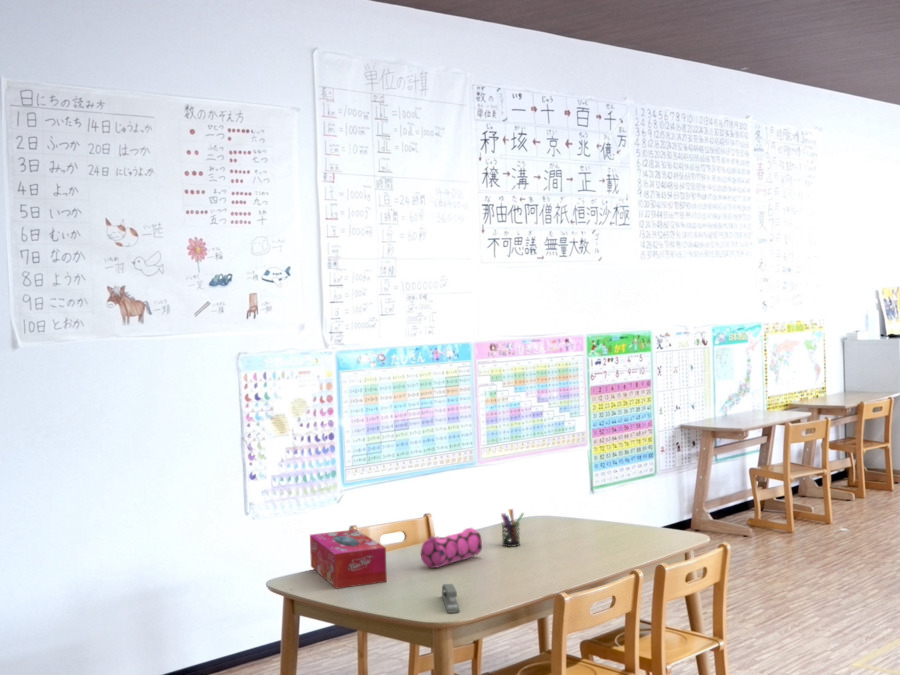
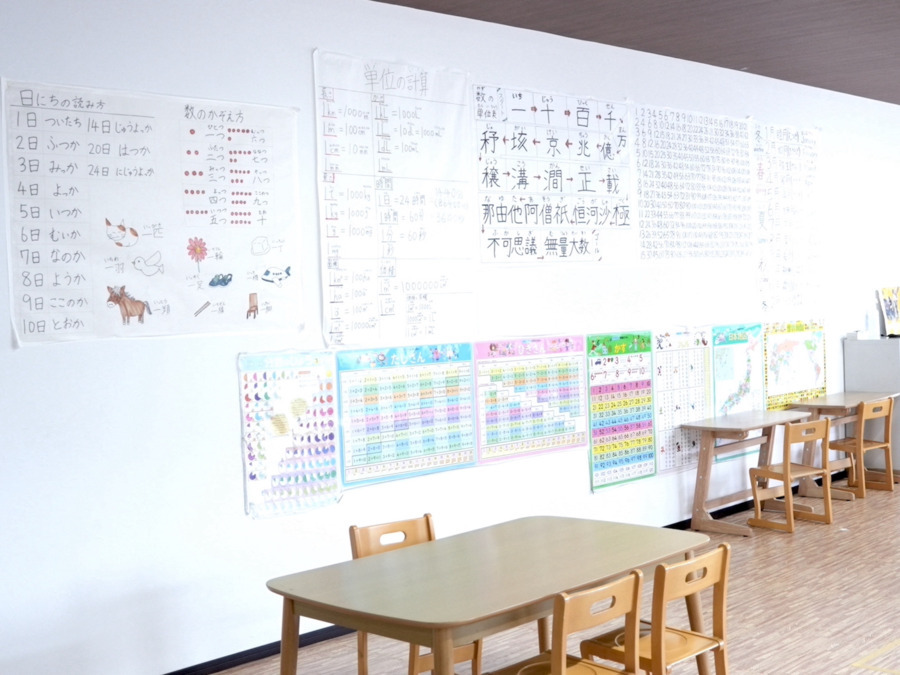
- pen holder (512, 526)
- pencil case (452, 546)
- tissue box (346, 557)
- stapler (450, 594)
